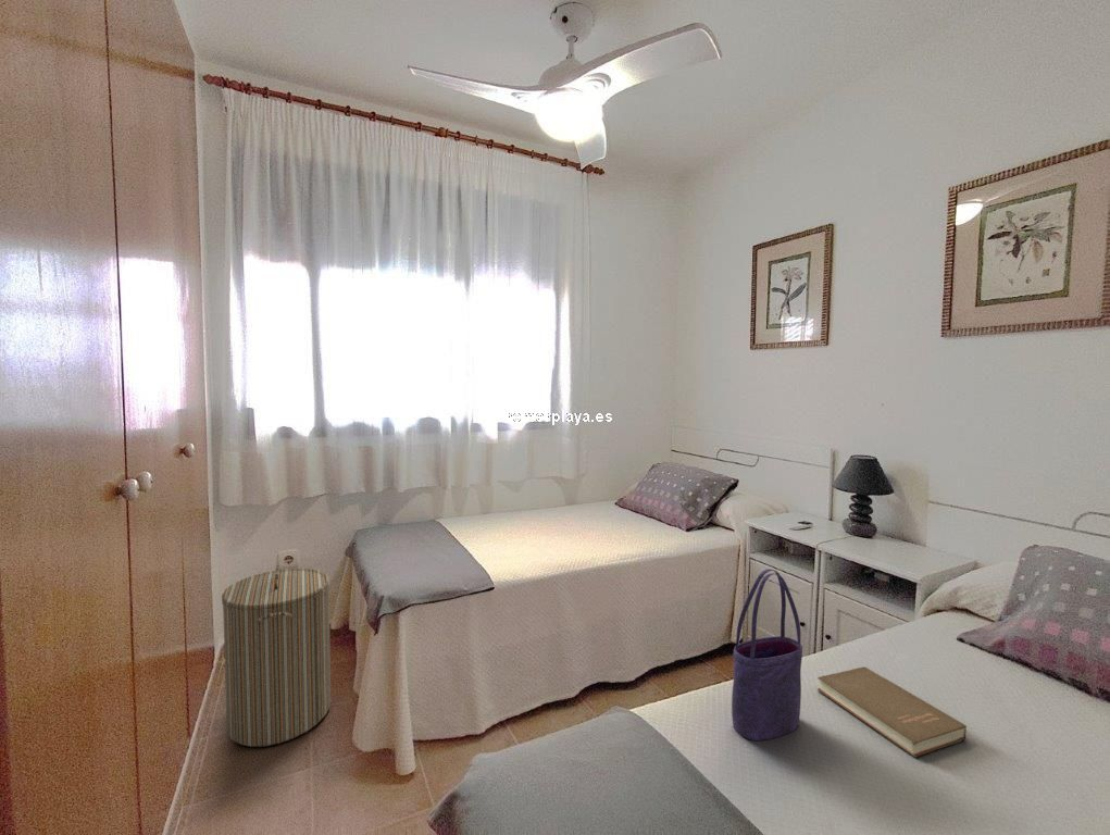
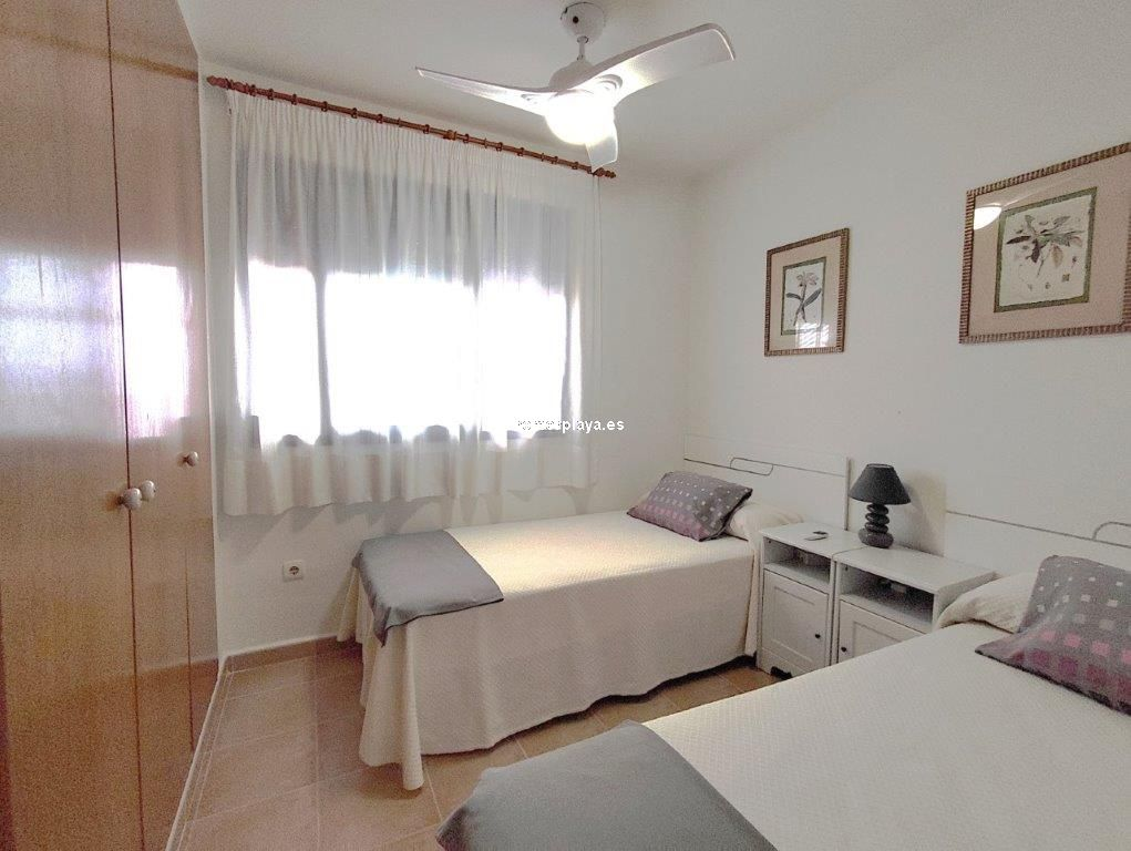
- laundry hamper (278, 639)
- book (886, 706)
- tote bag (769, 649)
